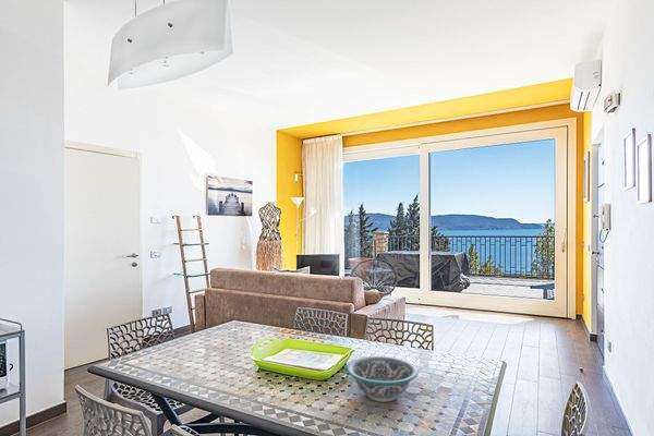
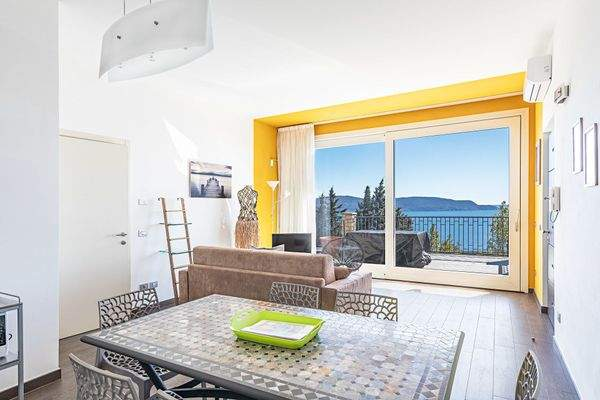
- bowl (382, 382)
